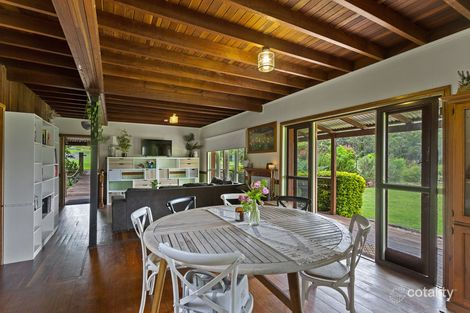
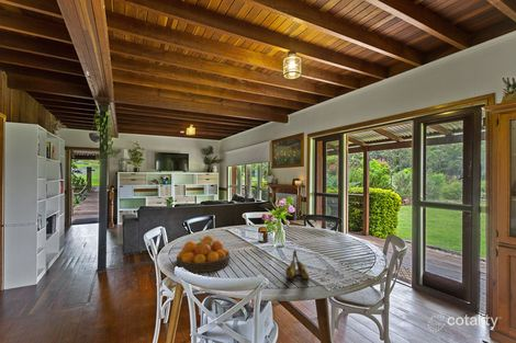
+ banana (294, 265)
+ fruit bowl (203, 250)
